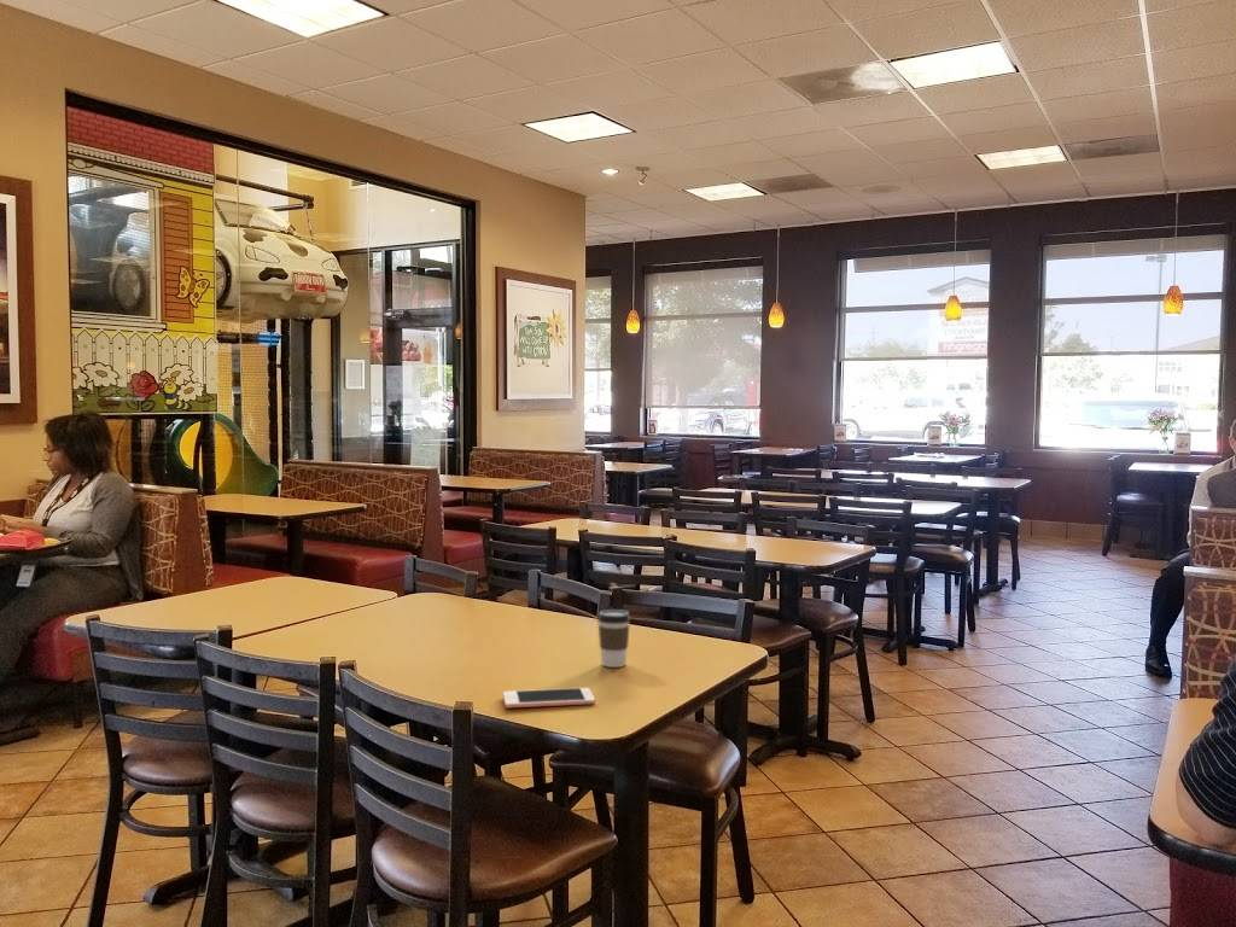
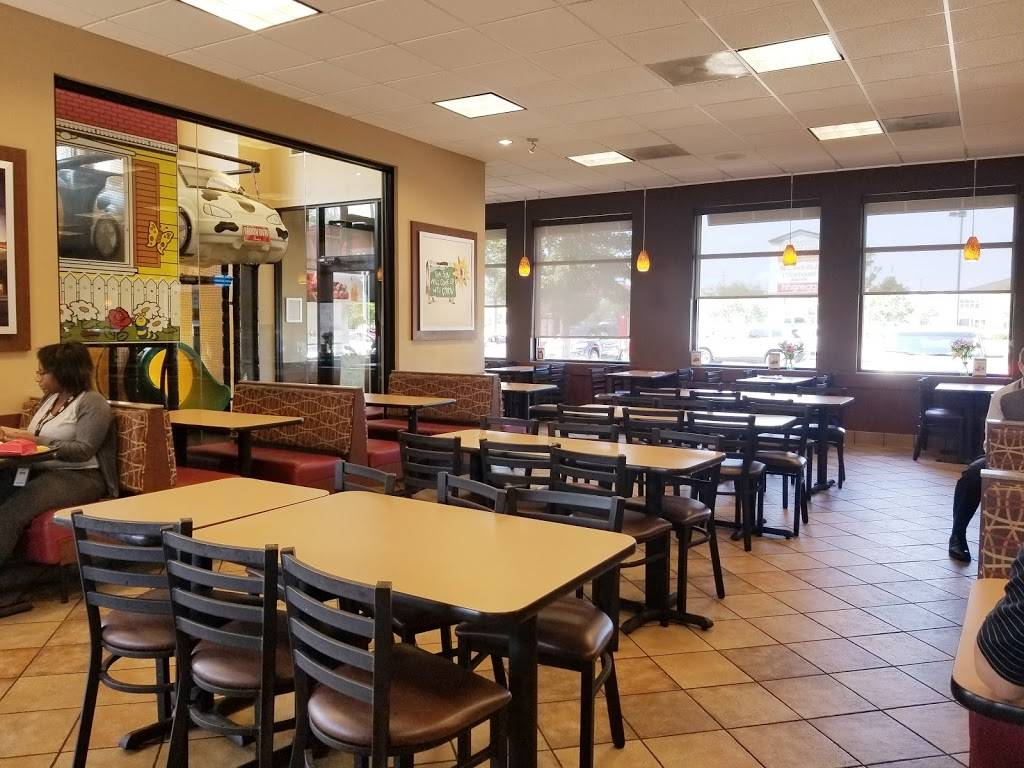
- coffee cup (613, 637)
- cell phone (548, 698)
